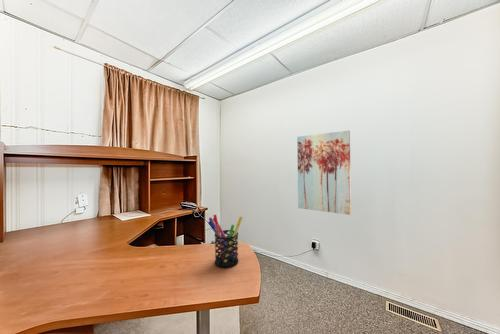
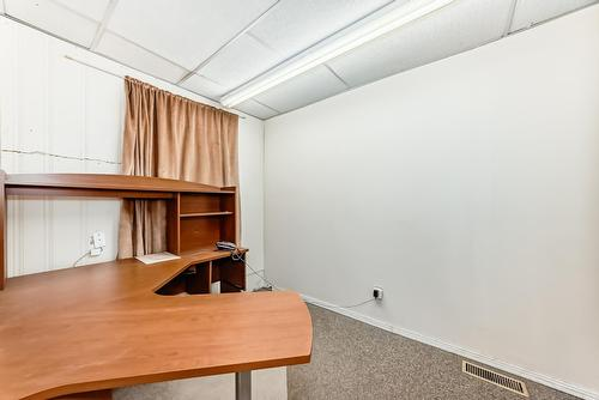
- wall art (321, 172)
- pen holder (226, 238)
